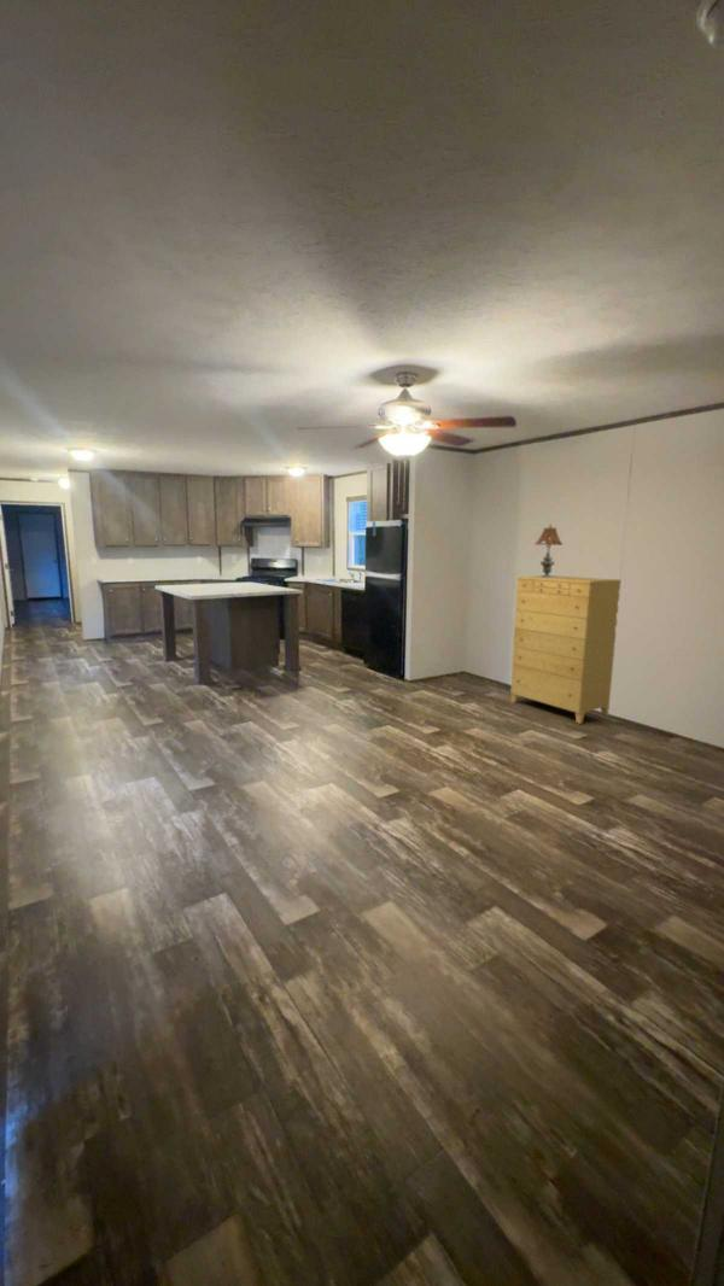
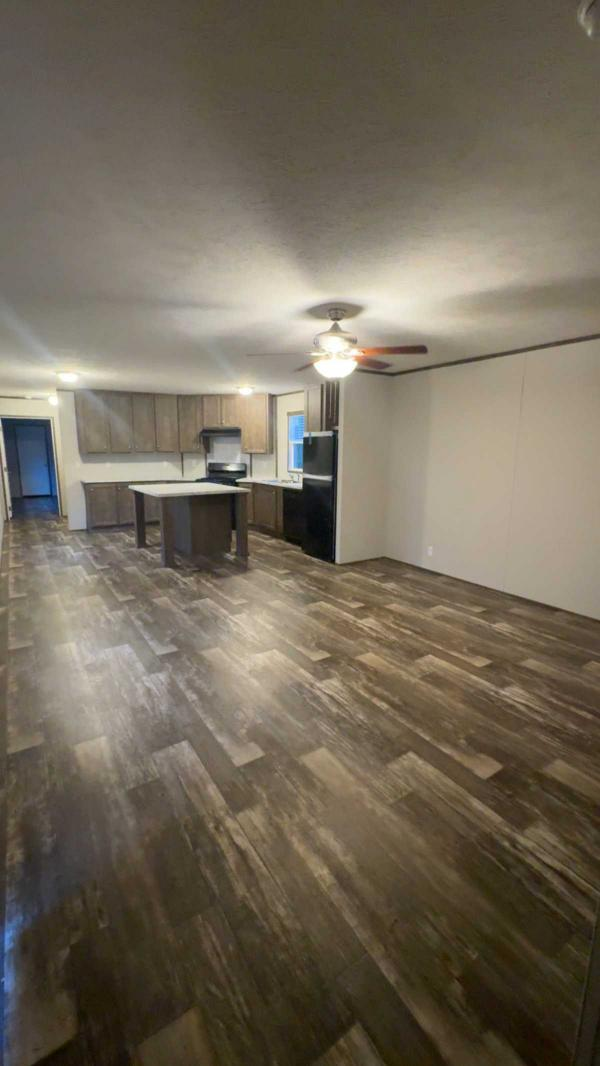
- table lamp (548, 550)
- dresser (561, 644)
